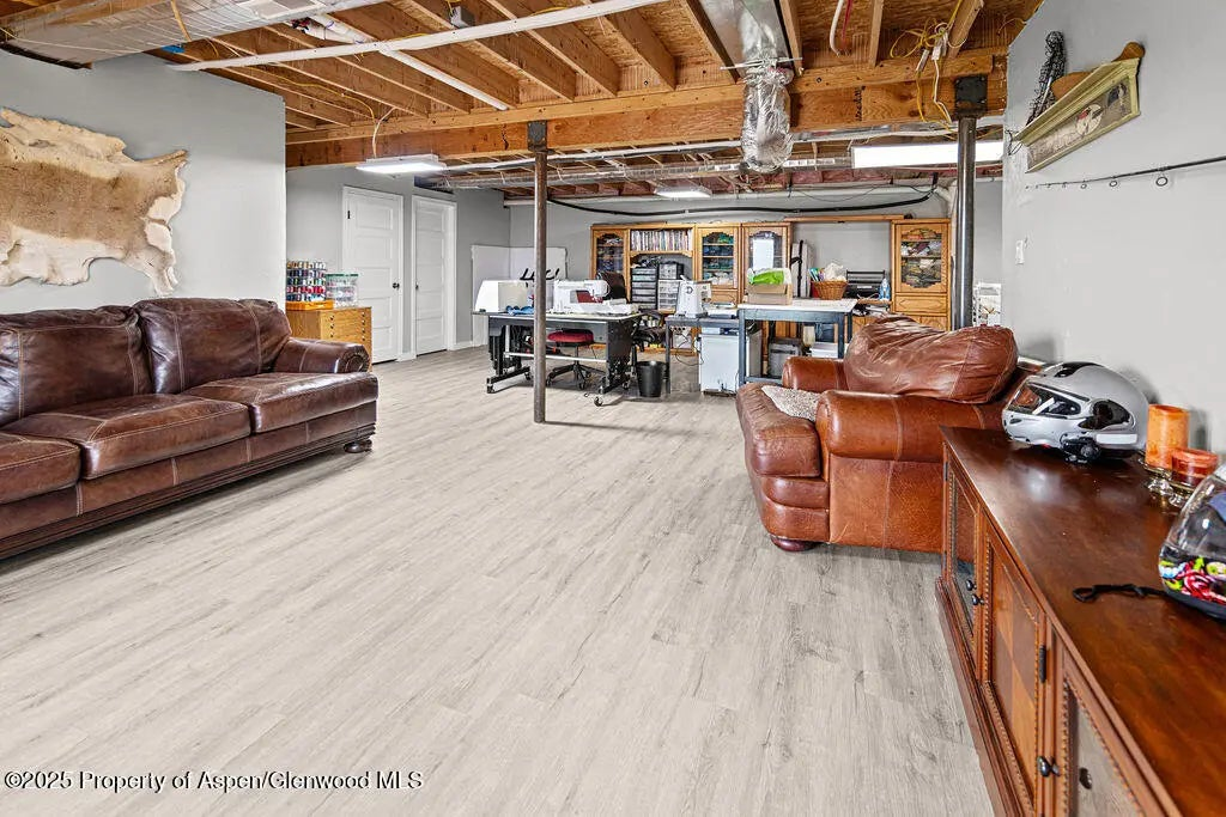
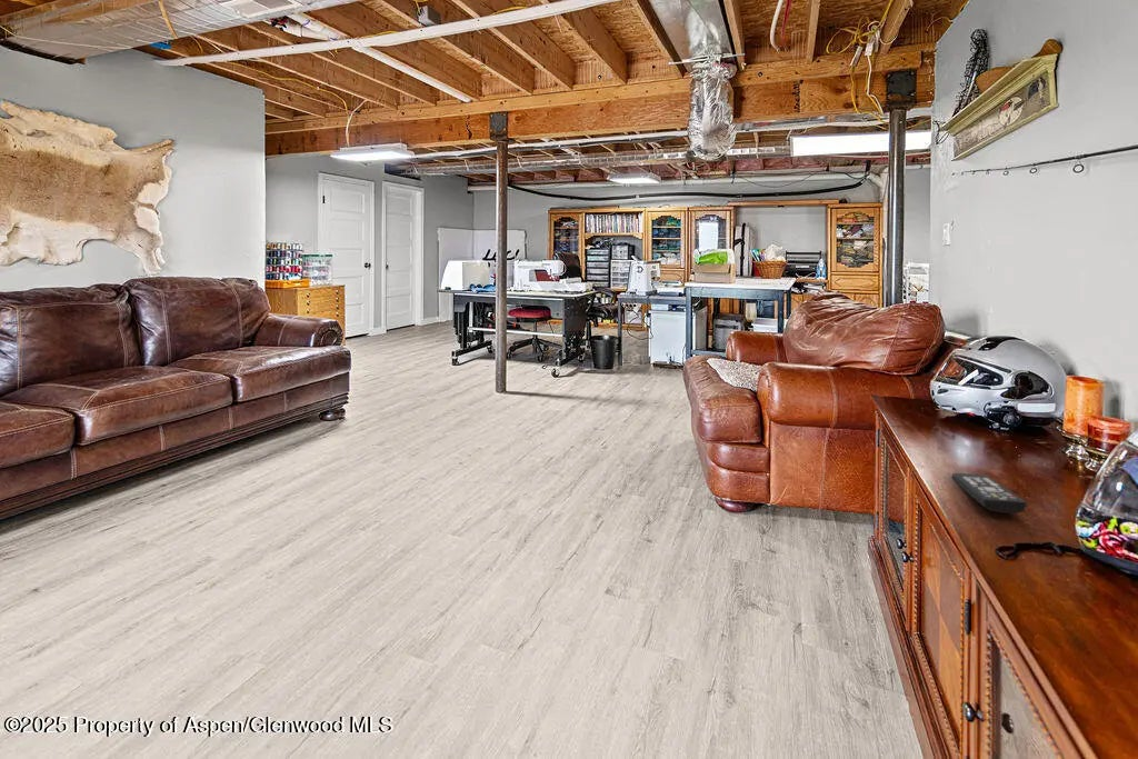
+ remote control (985, 491)
